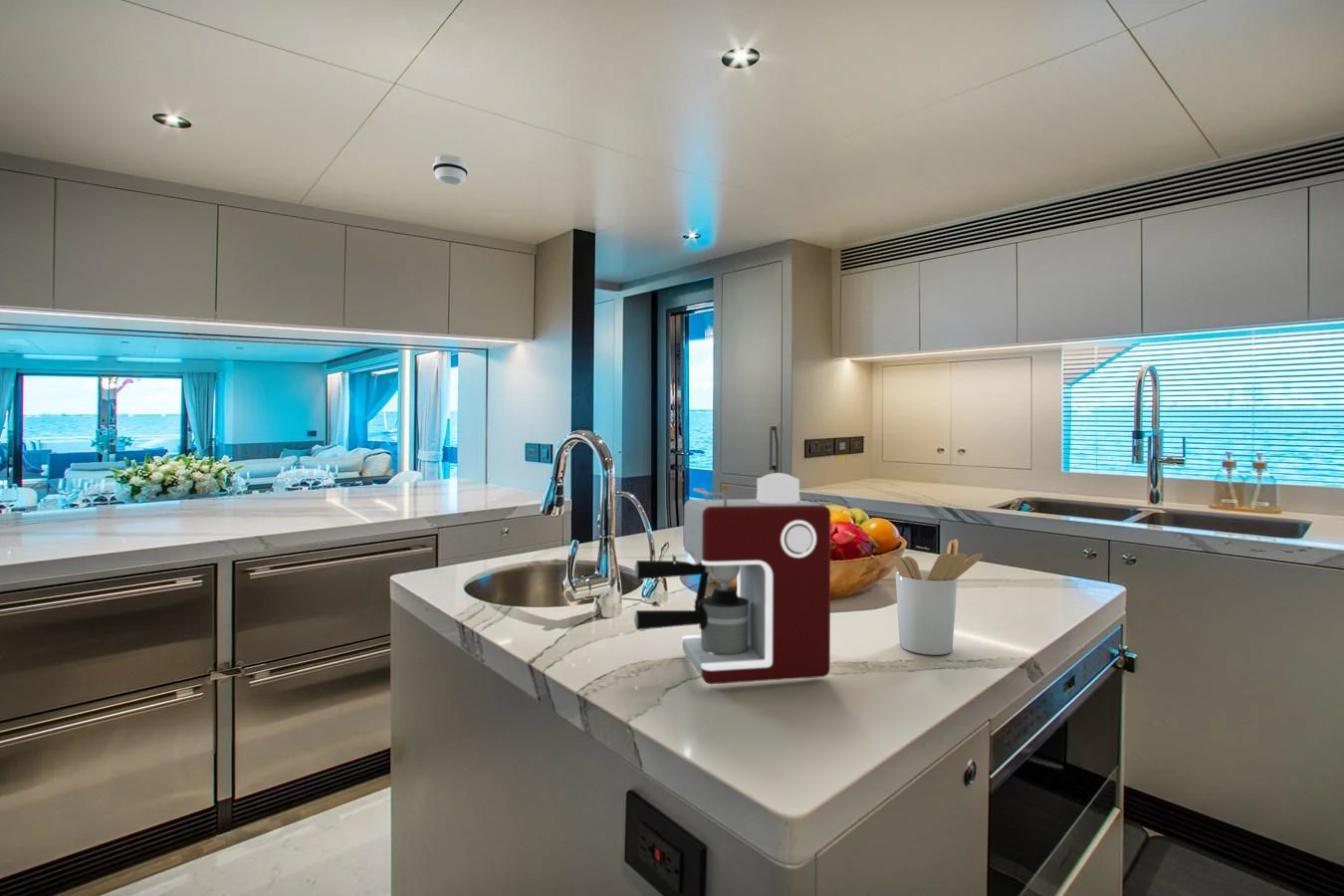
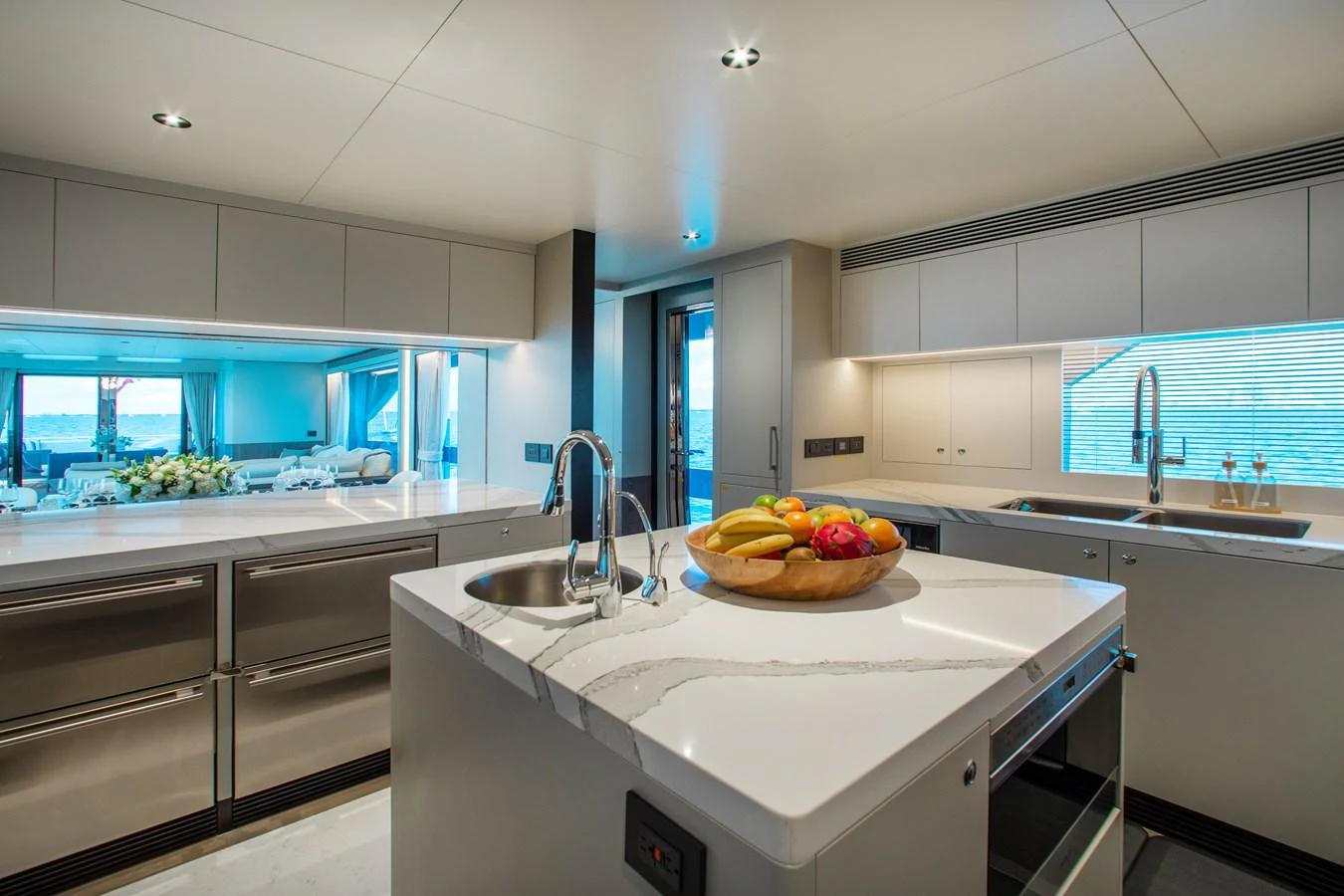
- coffee maker (725, 570)
- smoke detector (450, 170)
- utensil holder (936, 596)
